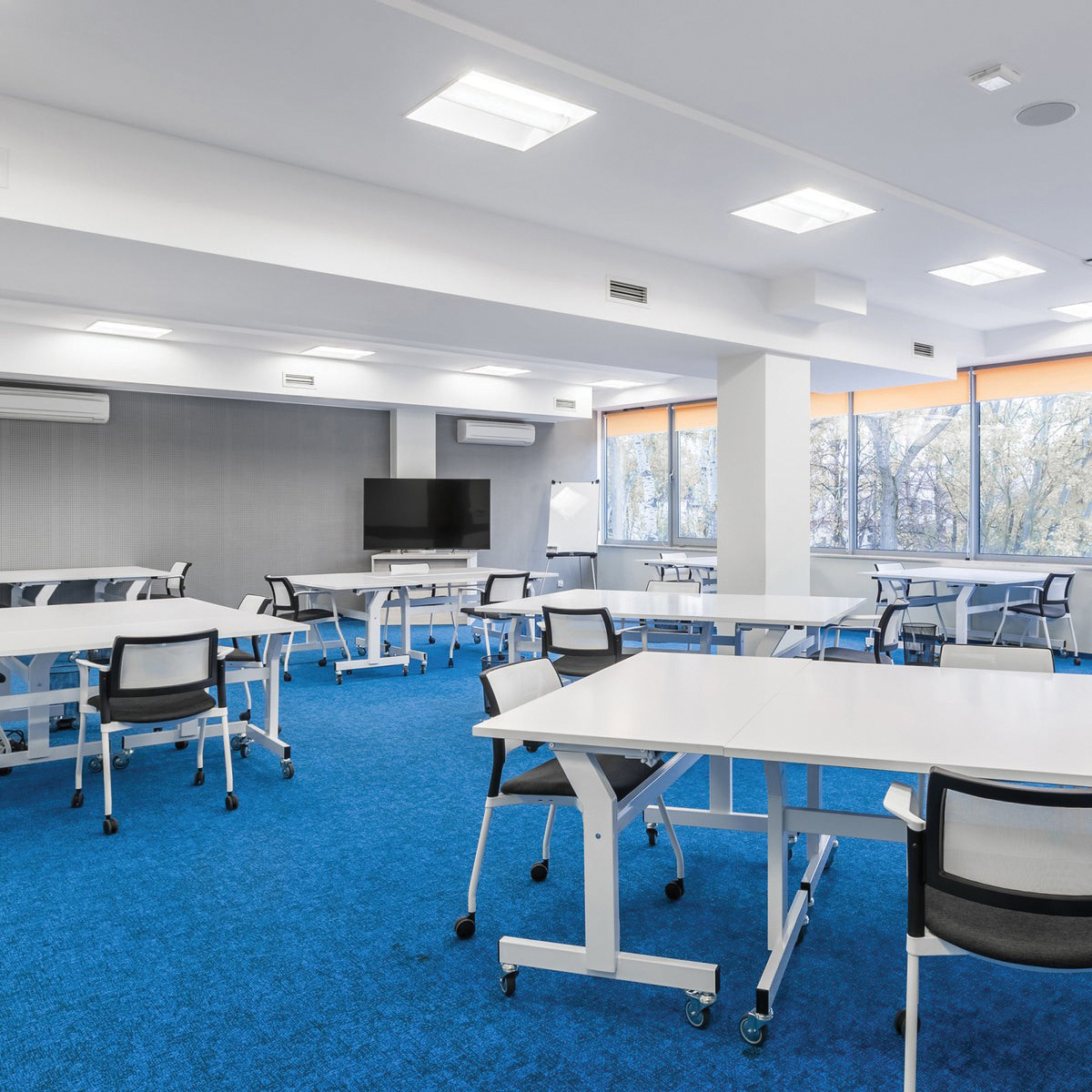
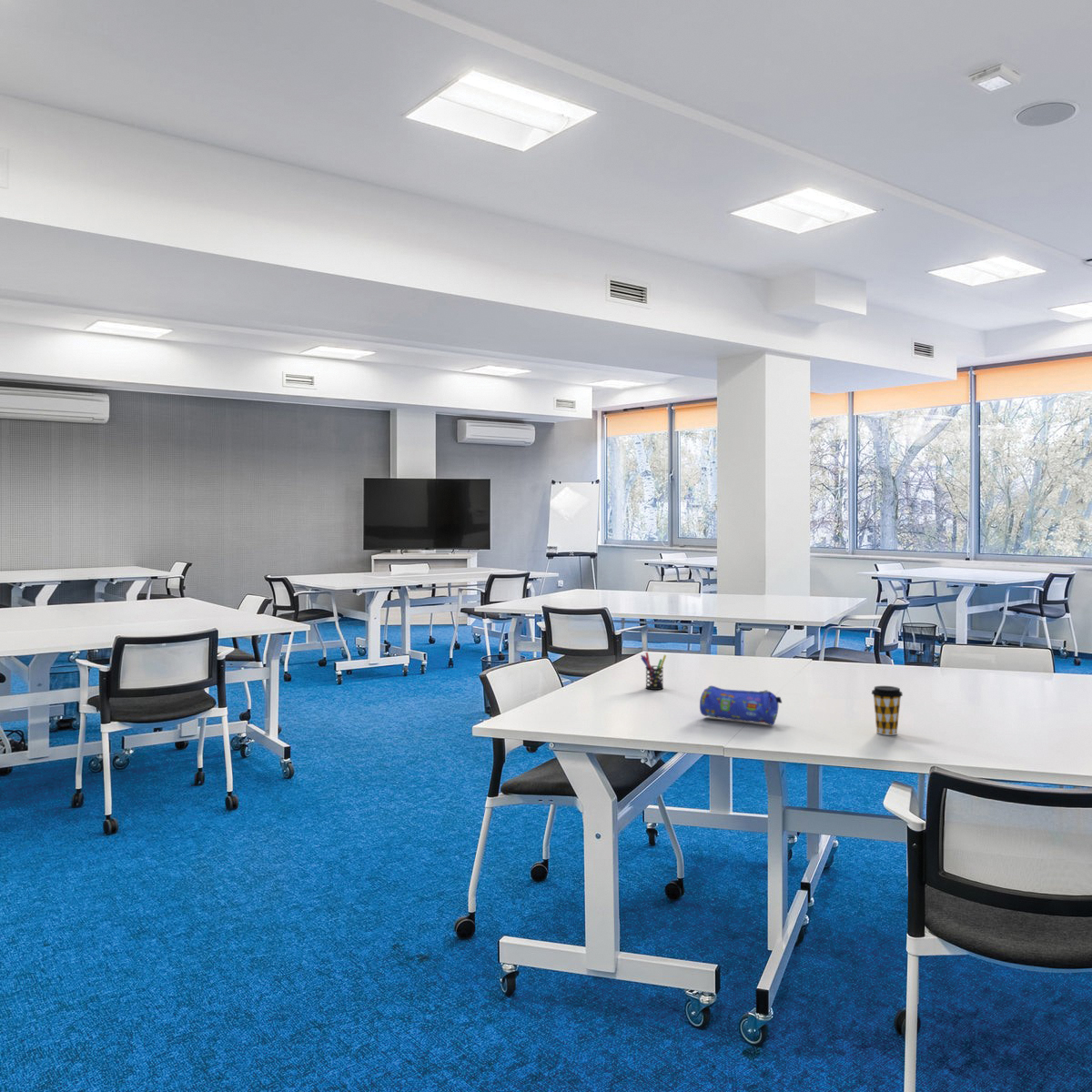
+ pencil case (739, 703)
+ coffee cup (886, 710)
+ pen holder (654, 670)
